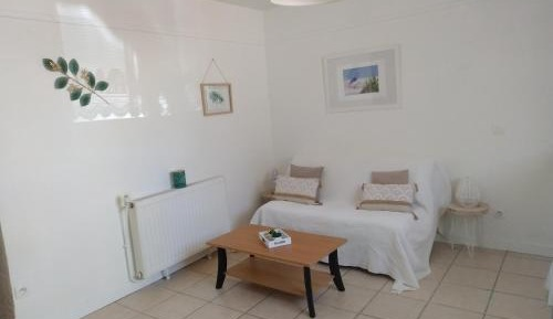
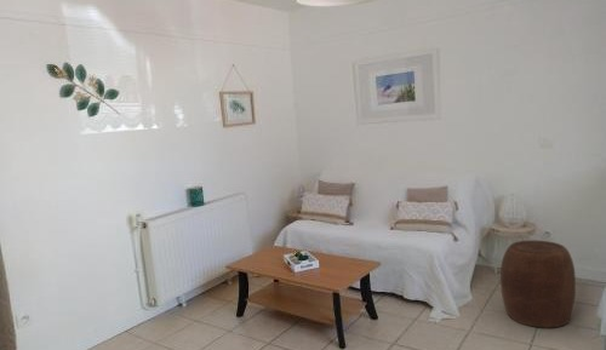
+ stool (536, 281)
